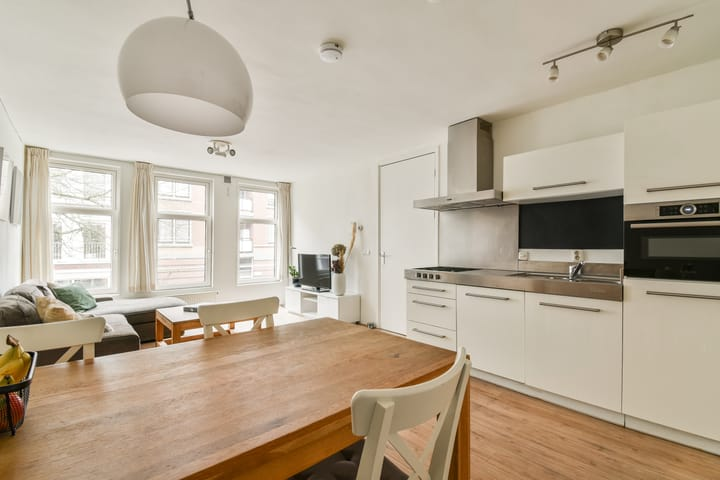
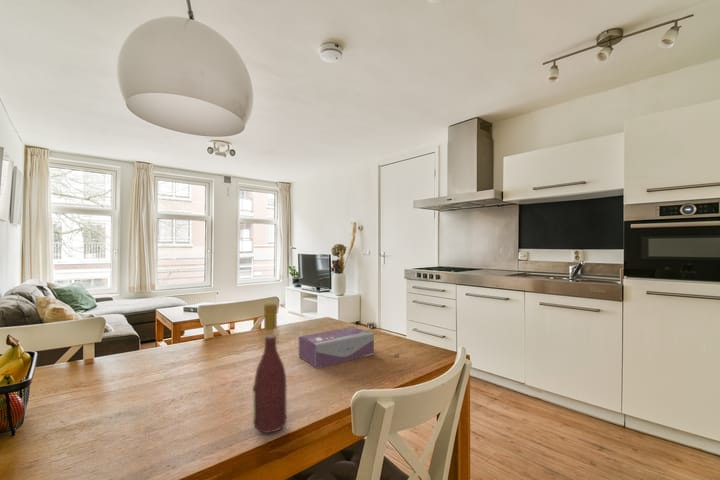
+ wine bottle (270, 365)
+ tissue box (336, 344)
